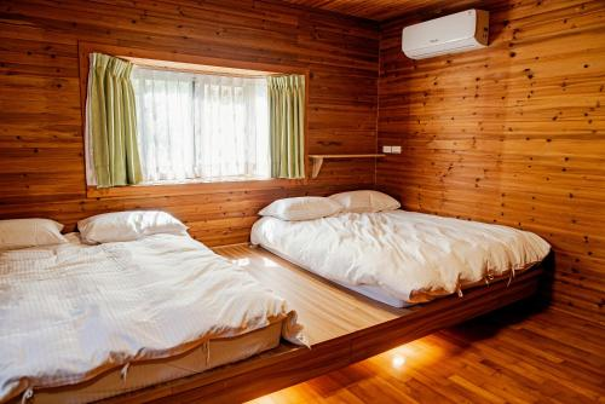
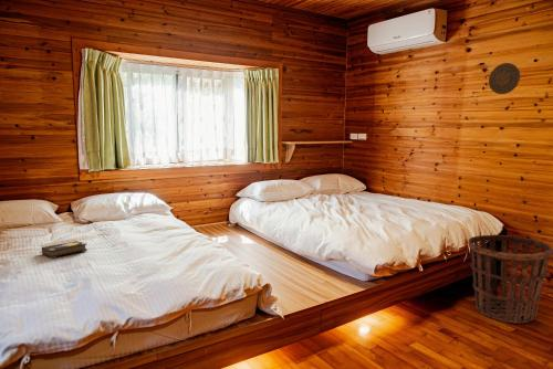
+ decorative plate (503, 78)
+ basket (505, 277)
+ hardback book (64, 247)
